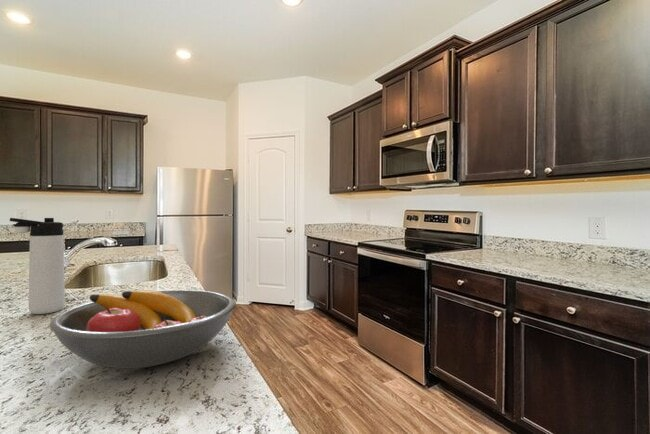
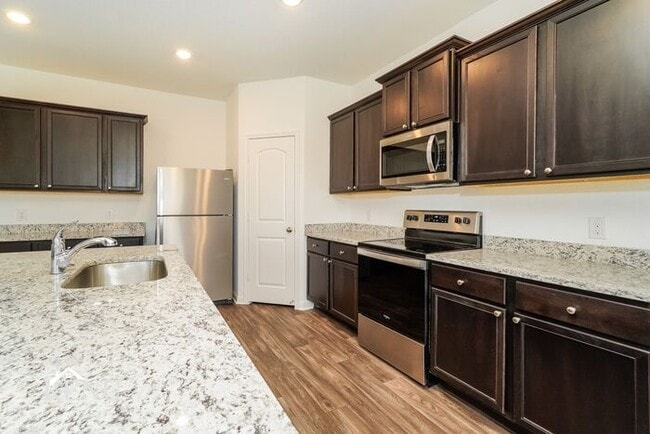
- thermos bottle (38, 264)
- fruit bowl (152, 323)
